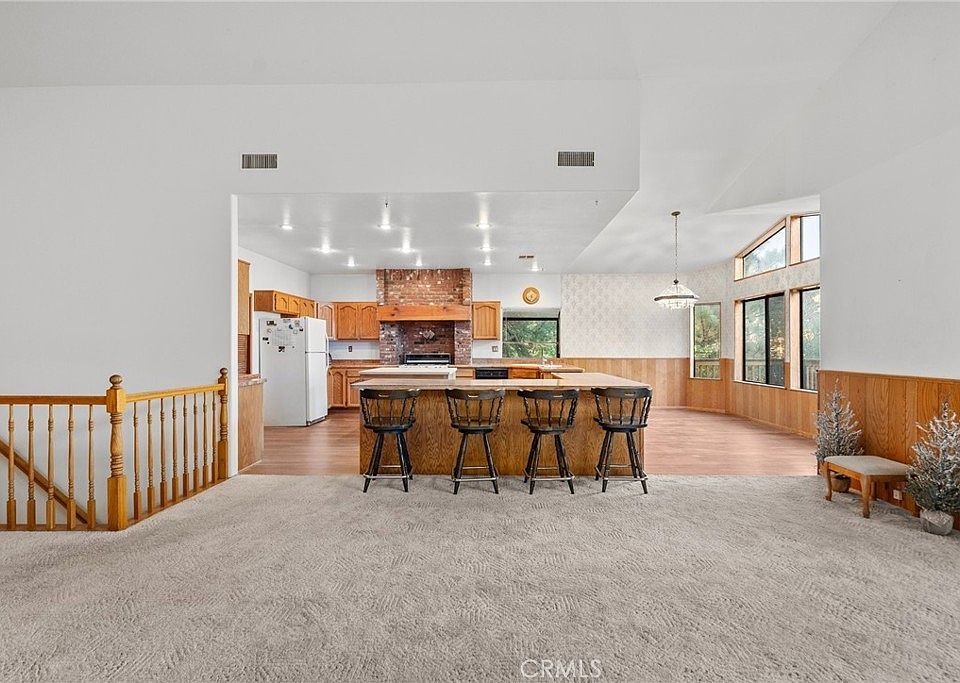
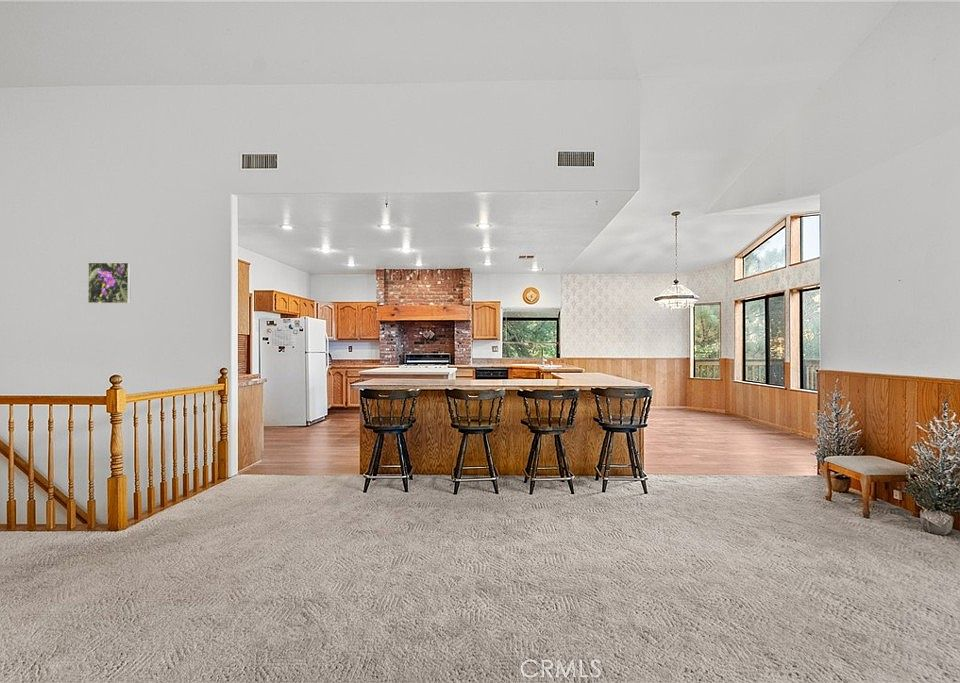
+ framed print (109, 283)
